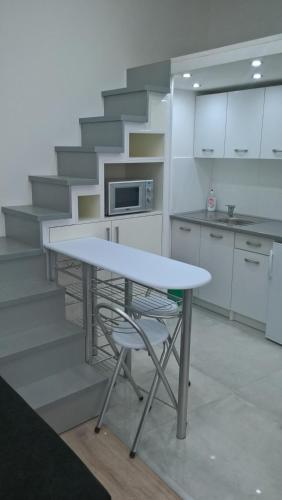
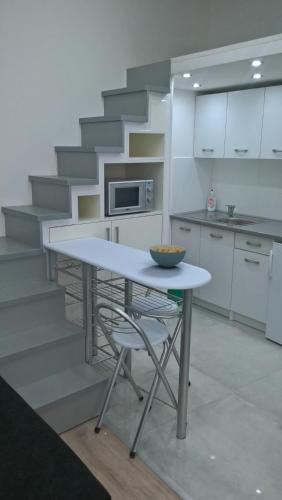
+ cereal bowl (167, 257)
